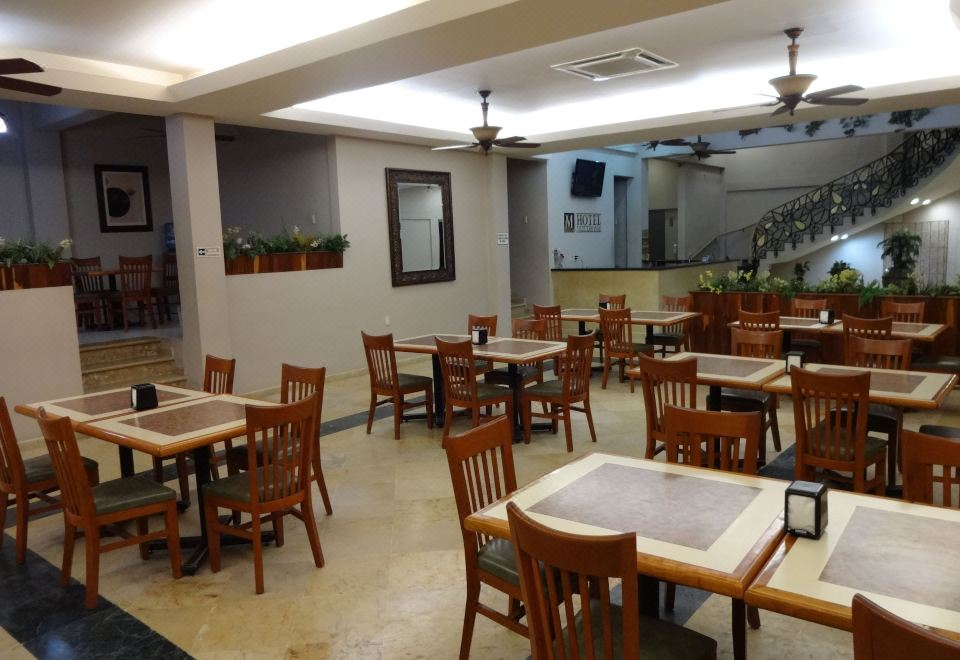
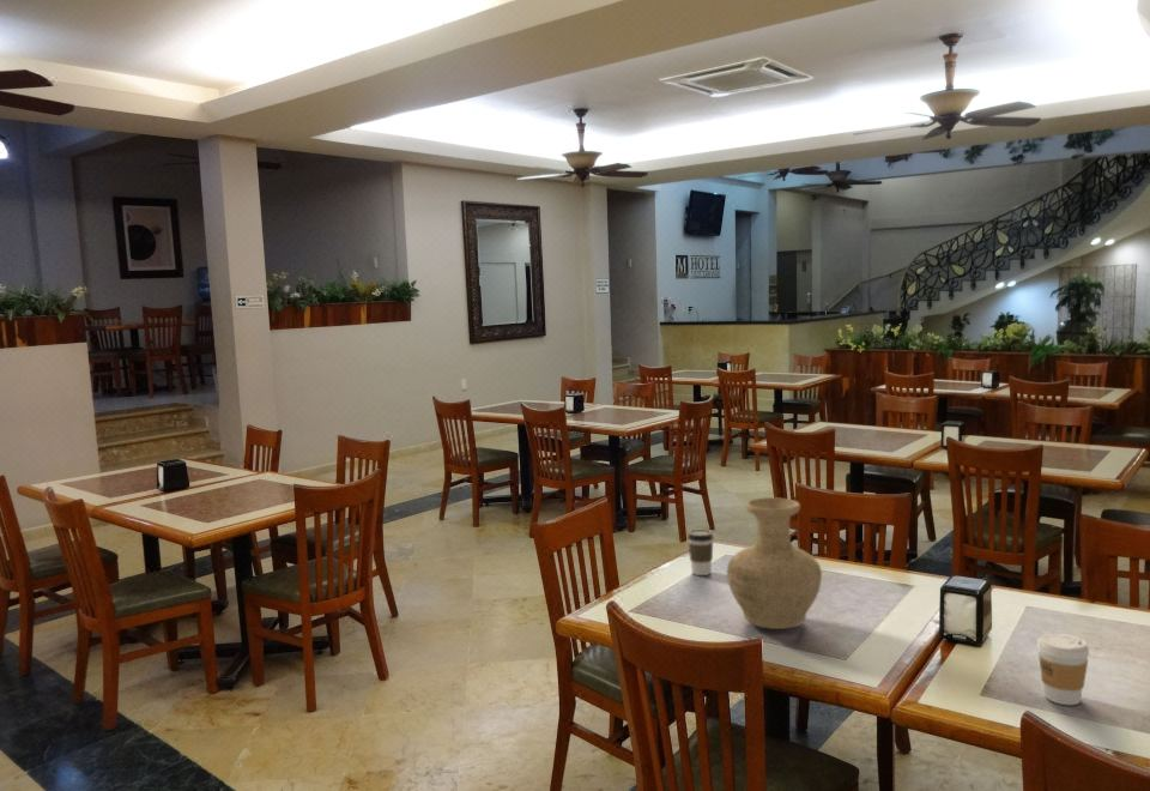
+ coffee cup (701, 551)
+ coffee cup (1061, 668)
+ vase (773, 563)
